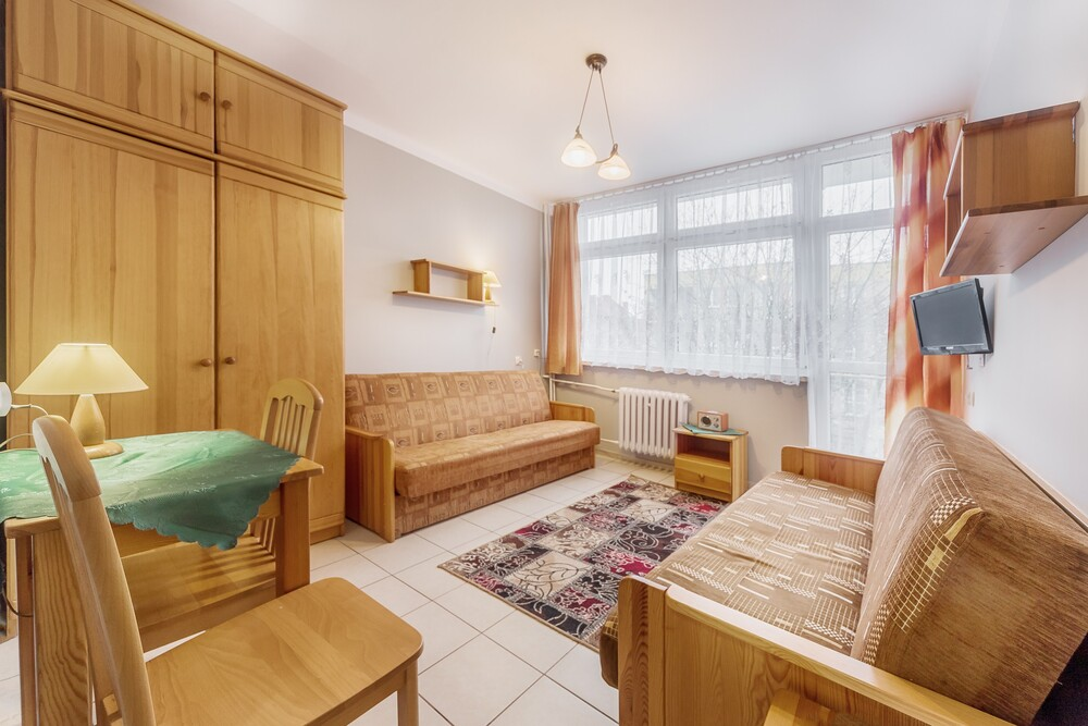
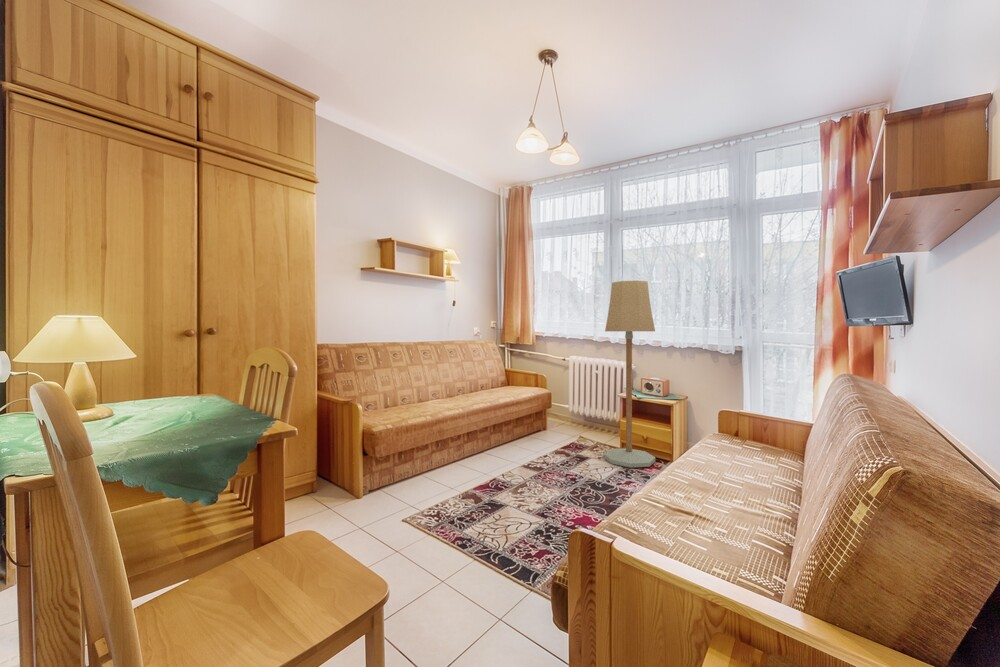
+ floor lamp (629, 371)
